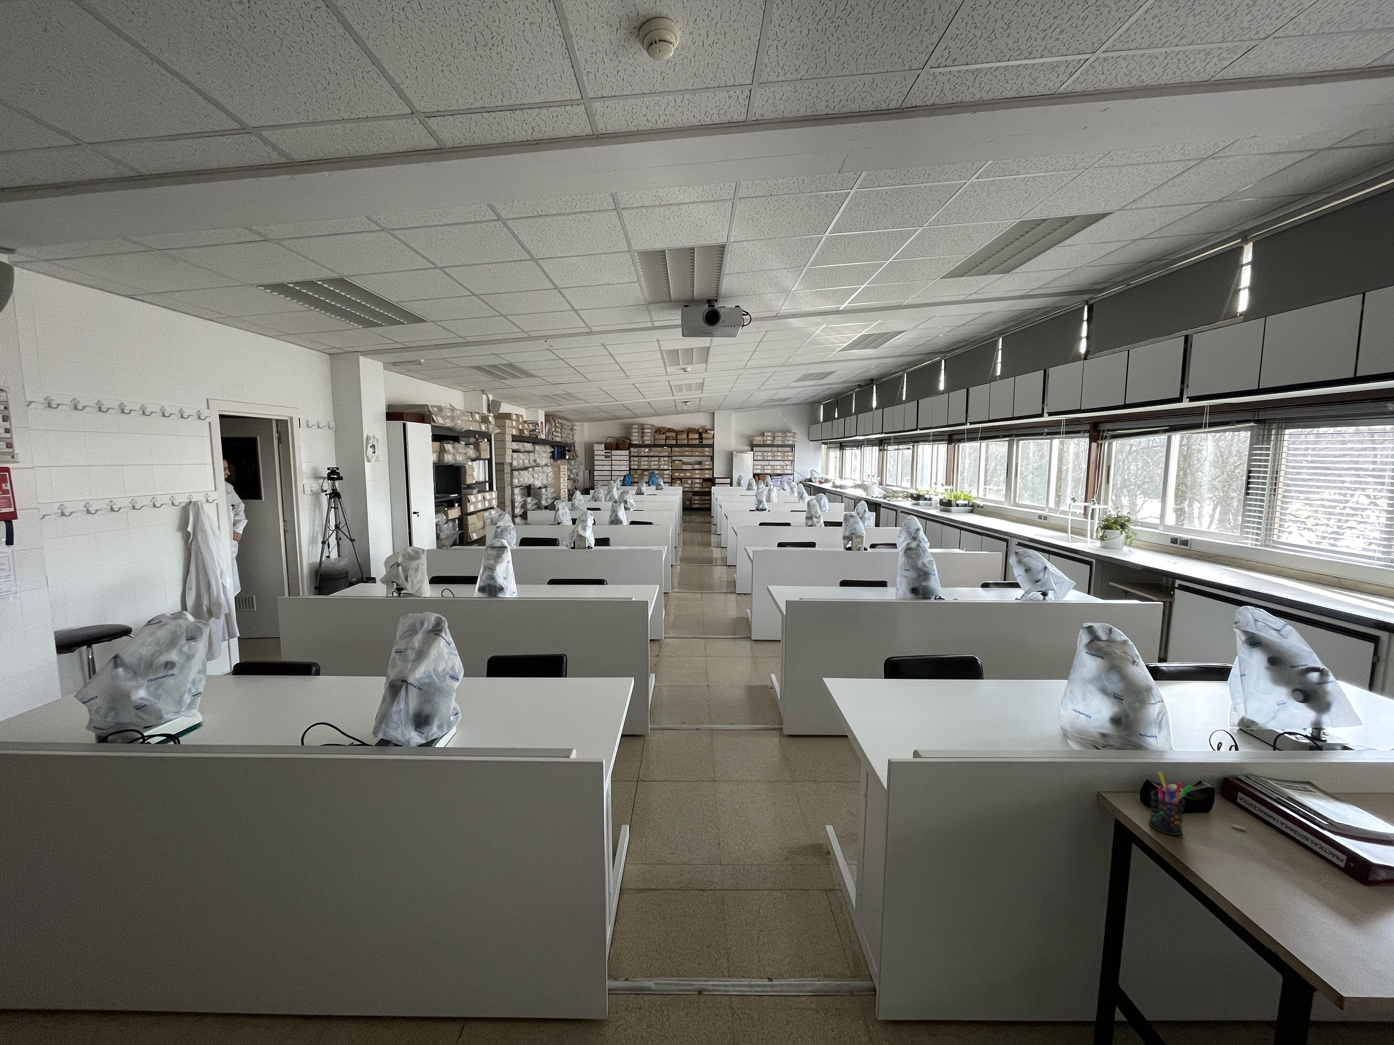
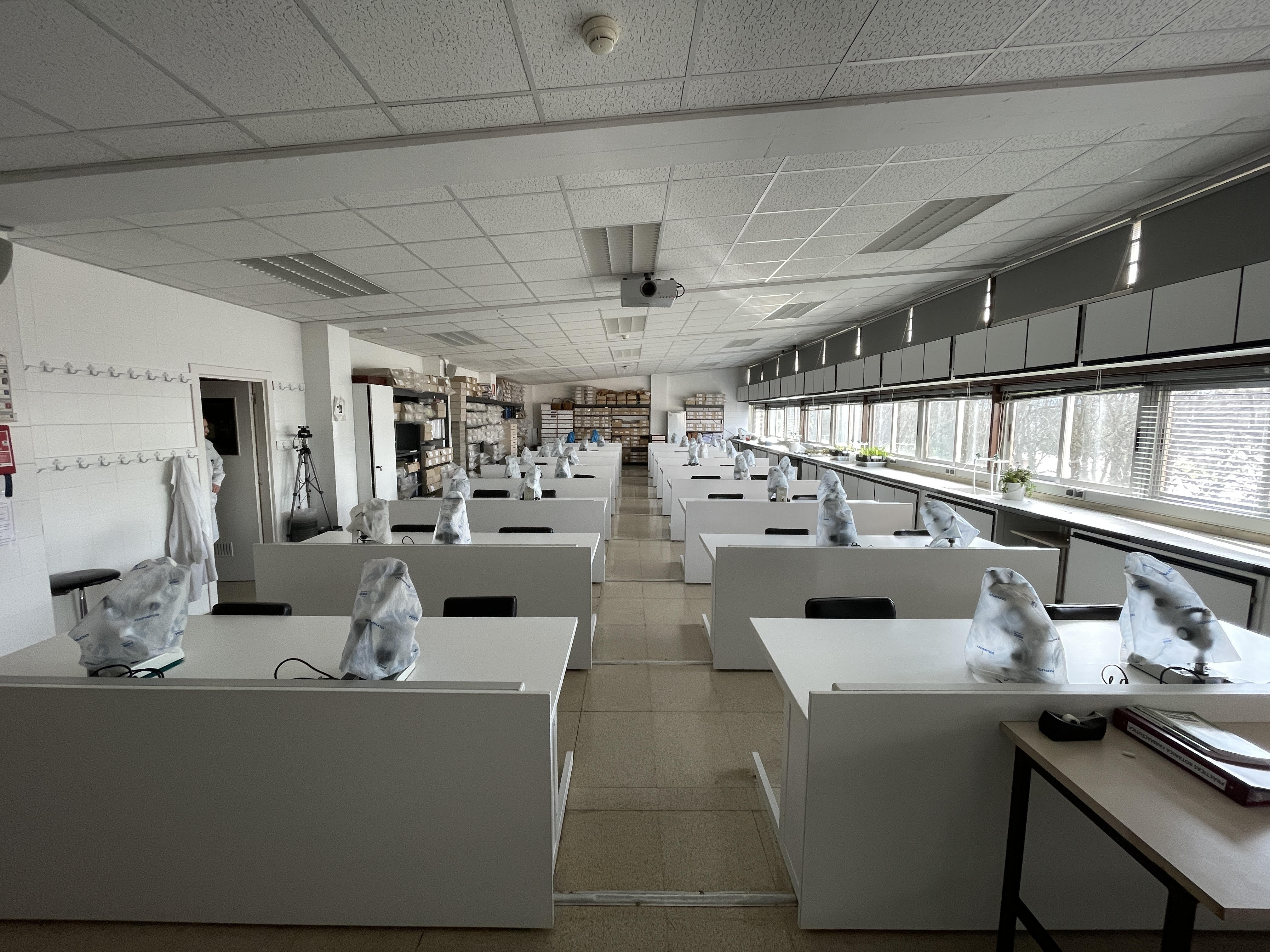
- pen holder (1171, 802)
